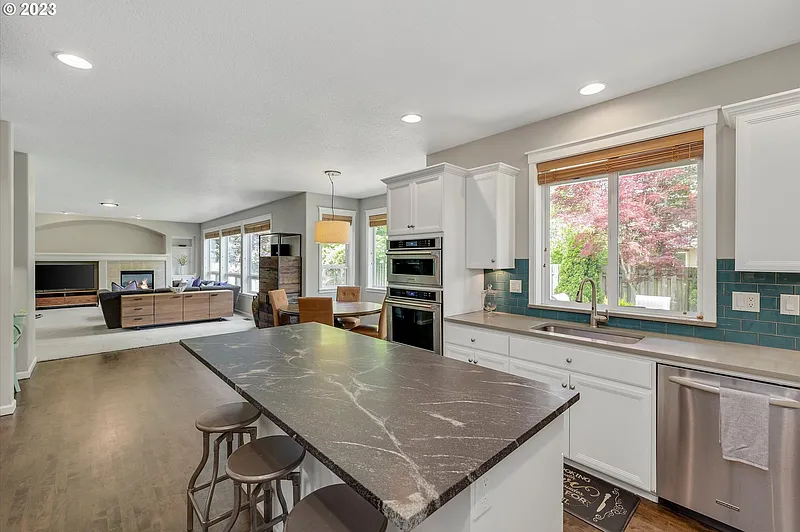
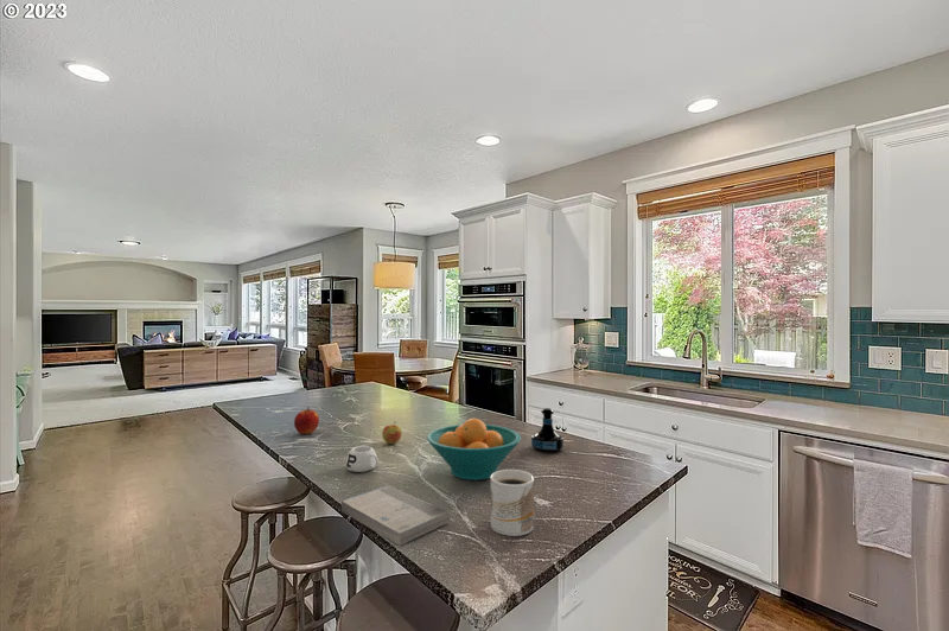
+ apple (306, 420)
+ book (394, 510)
+ fruit bowl (473, 445)
+ mug (364, 459)
+ mug (512, 498)
+ tequila bottle (547, 428)
+ apple (391, 432)
